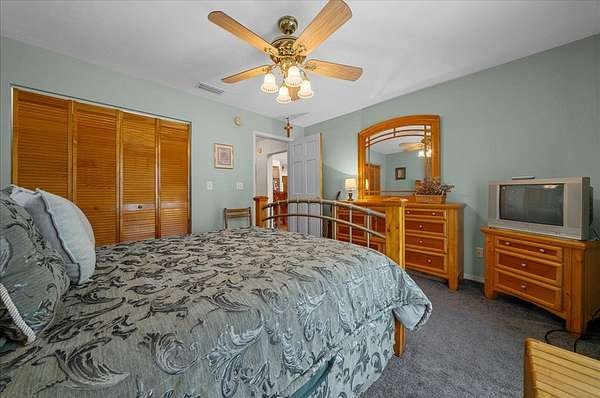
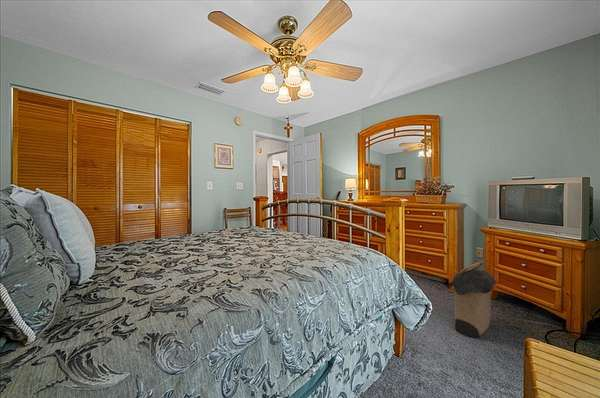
+ laundry hamper (471, 292)
